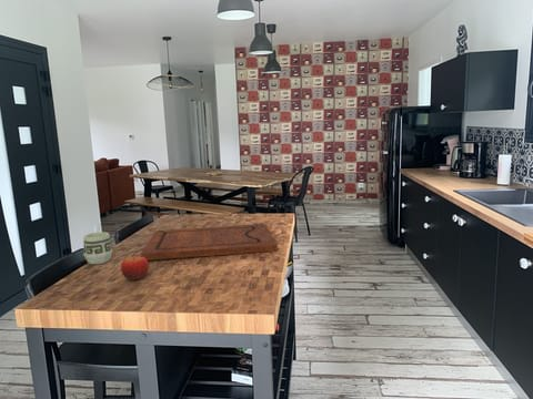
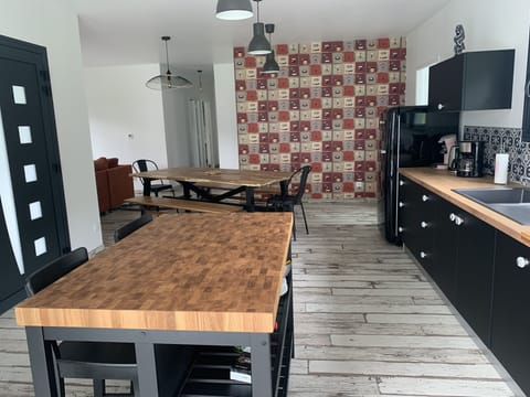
- fruit (134, 266)
- cup (98, 247)
- cutting board (211, 239)
